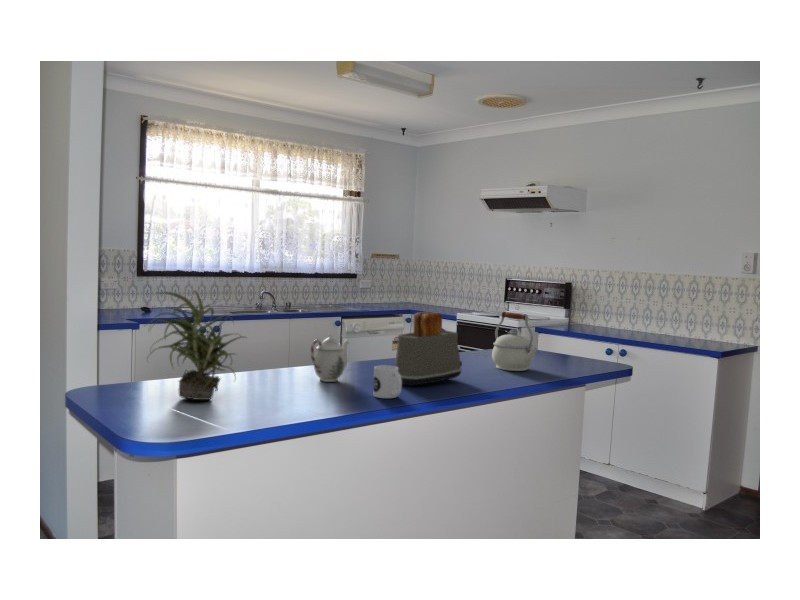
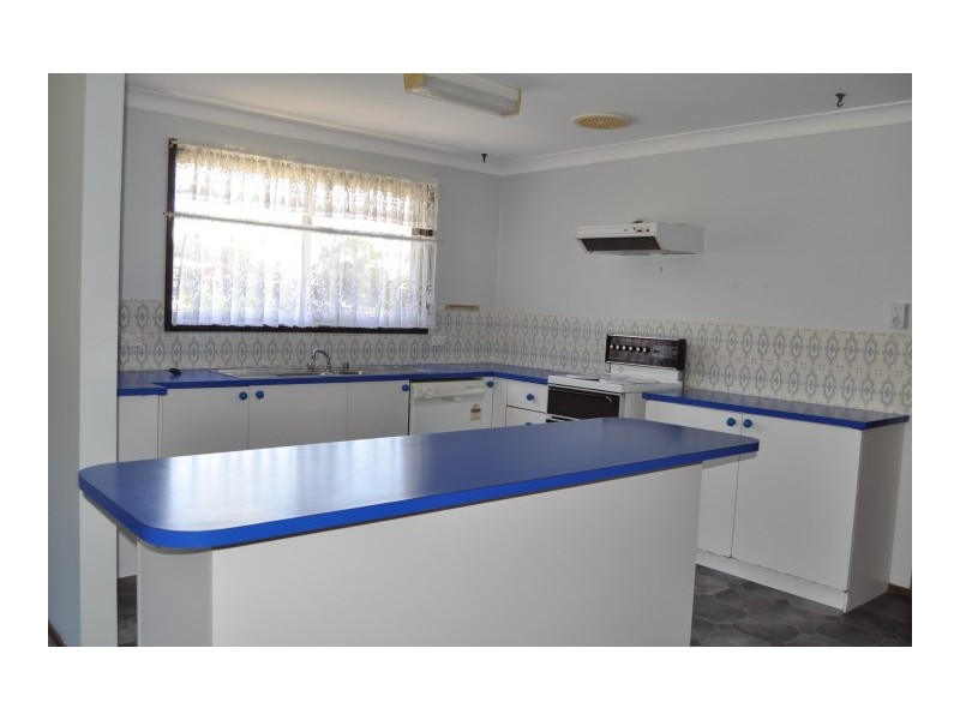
- toaster (428, 346)
- teapot (330, 356)
- kettle (515, 341)
- potted plant (192, 343)
- mug (389, 382)
